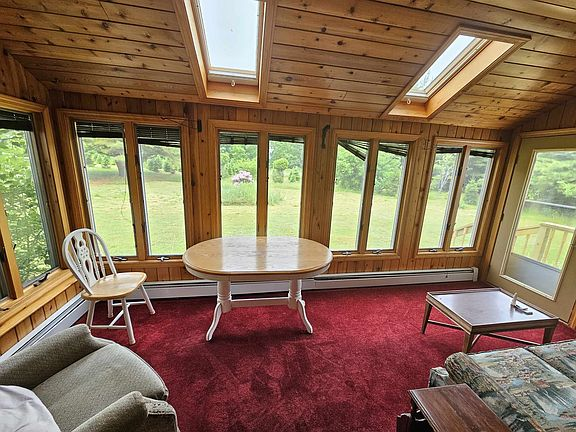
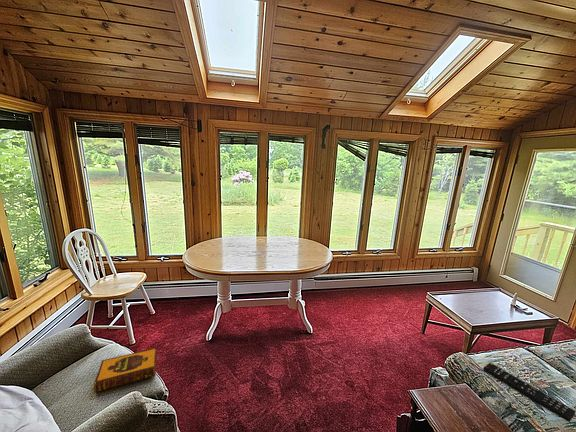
+ remote control (524, 387)
+ hardback book (128, 369)
